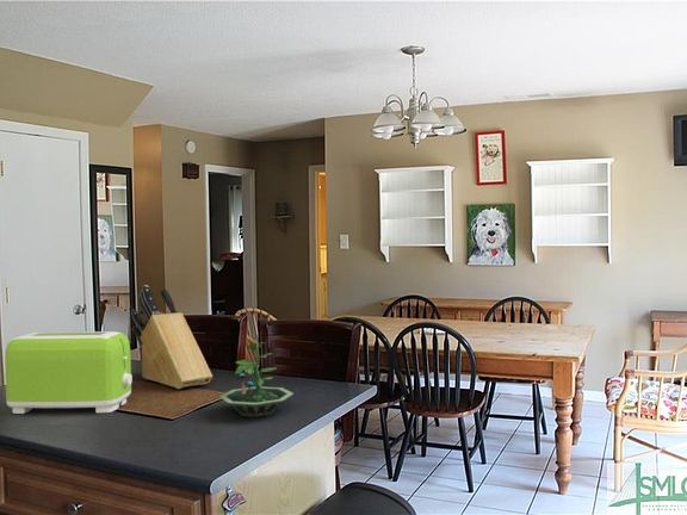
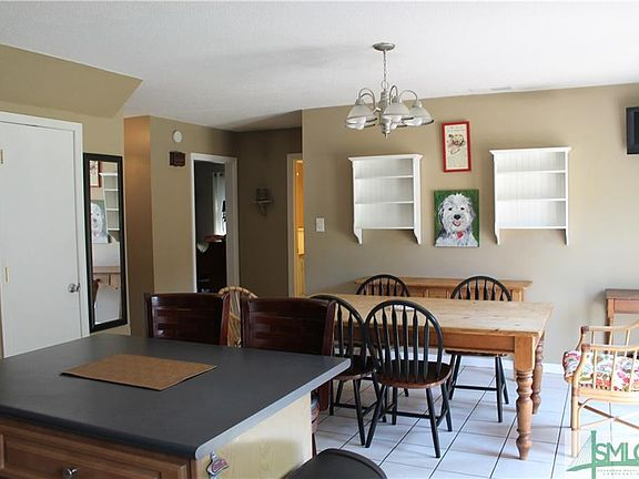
- knife block (168, 333)
- terrarium (256, 355)
- toaster (69, 370)
